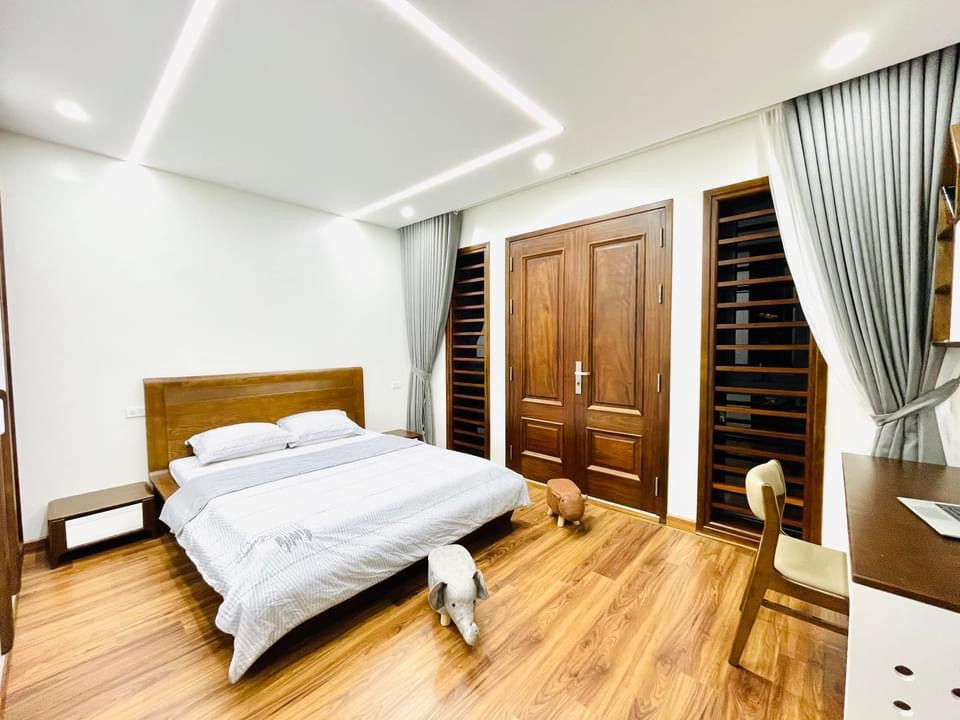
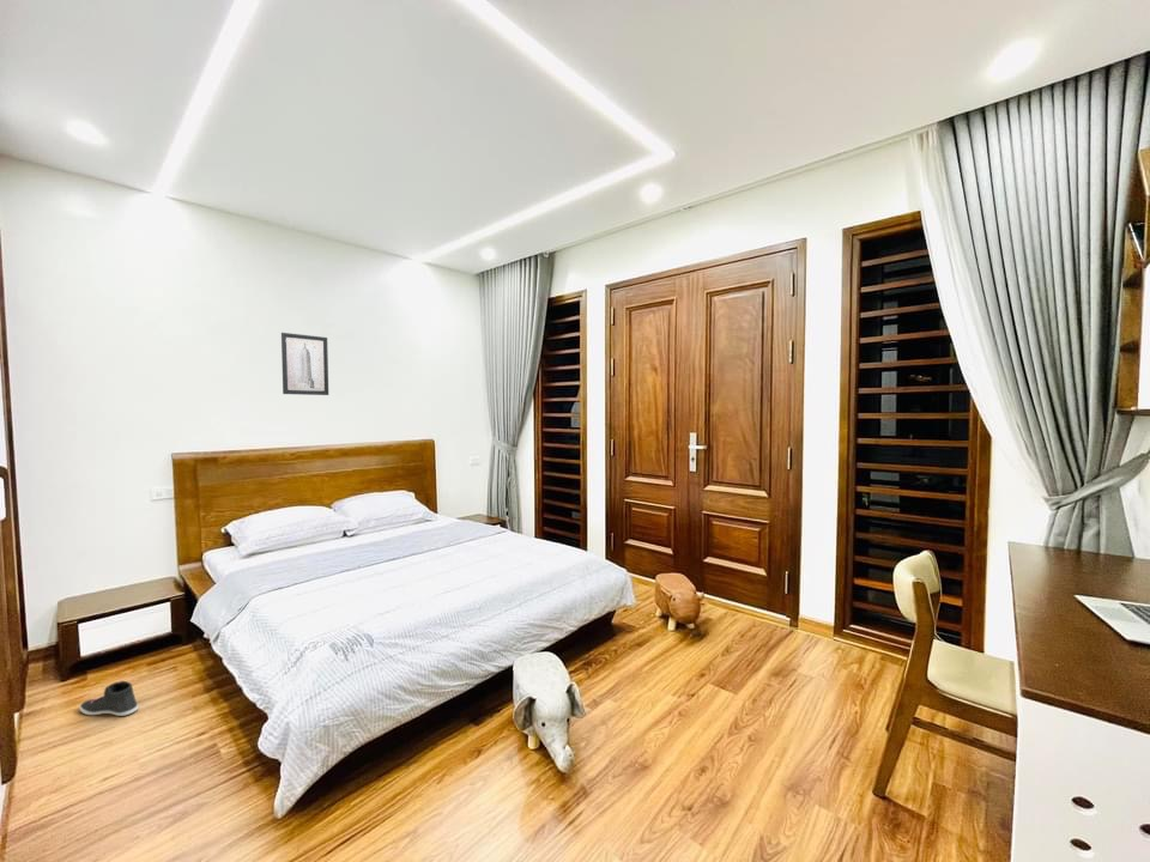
+ sneaker (108, 696)
+ wall art (305, 364)
